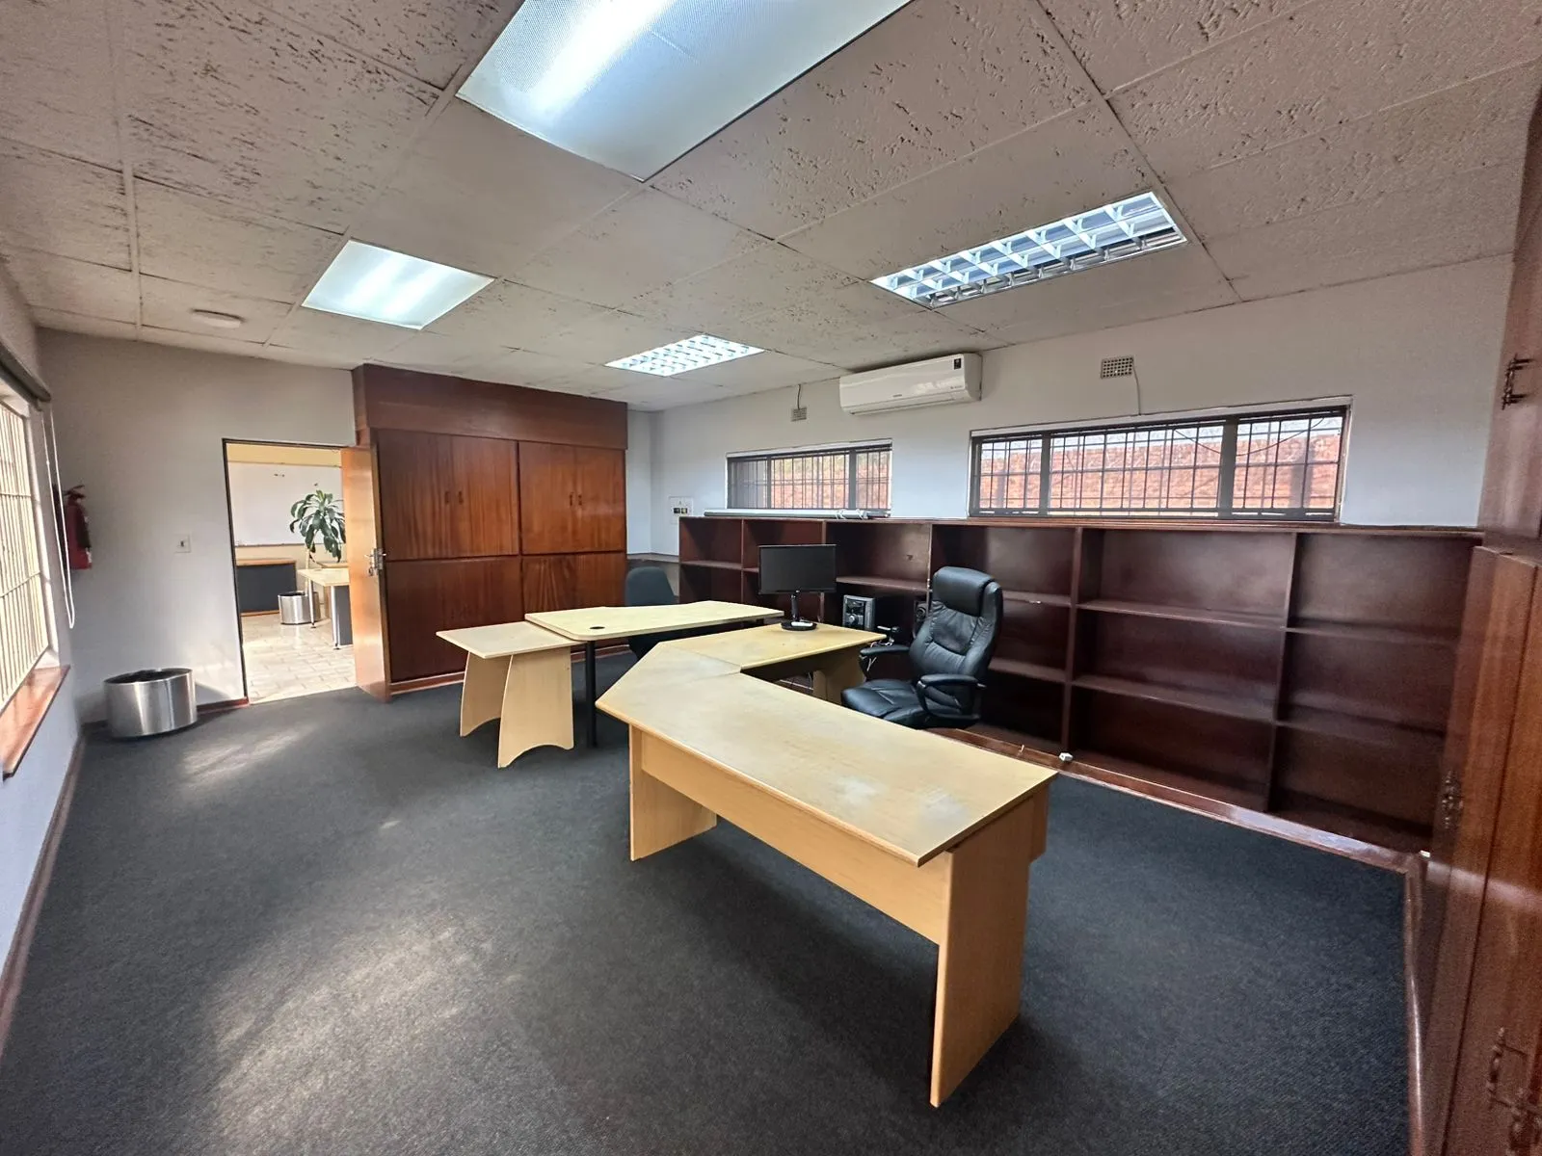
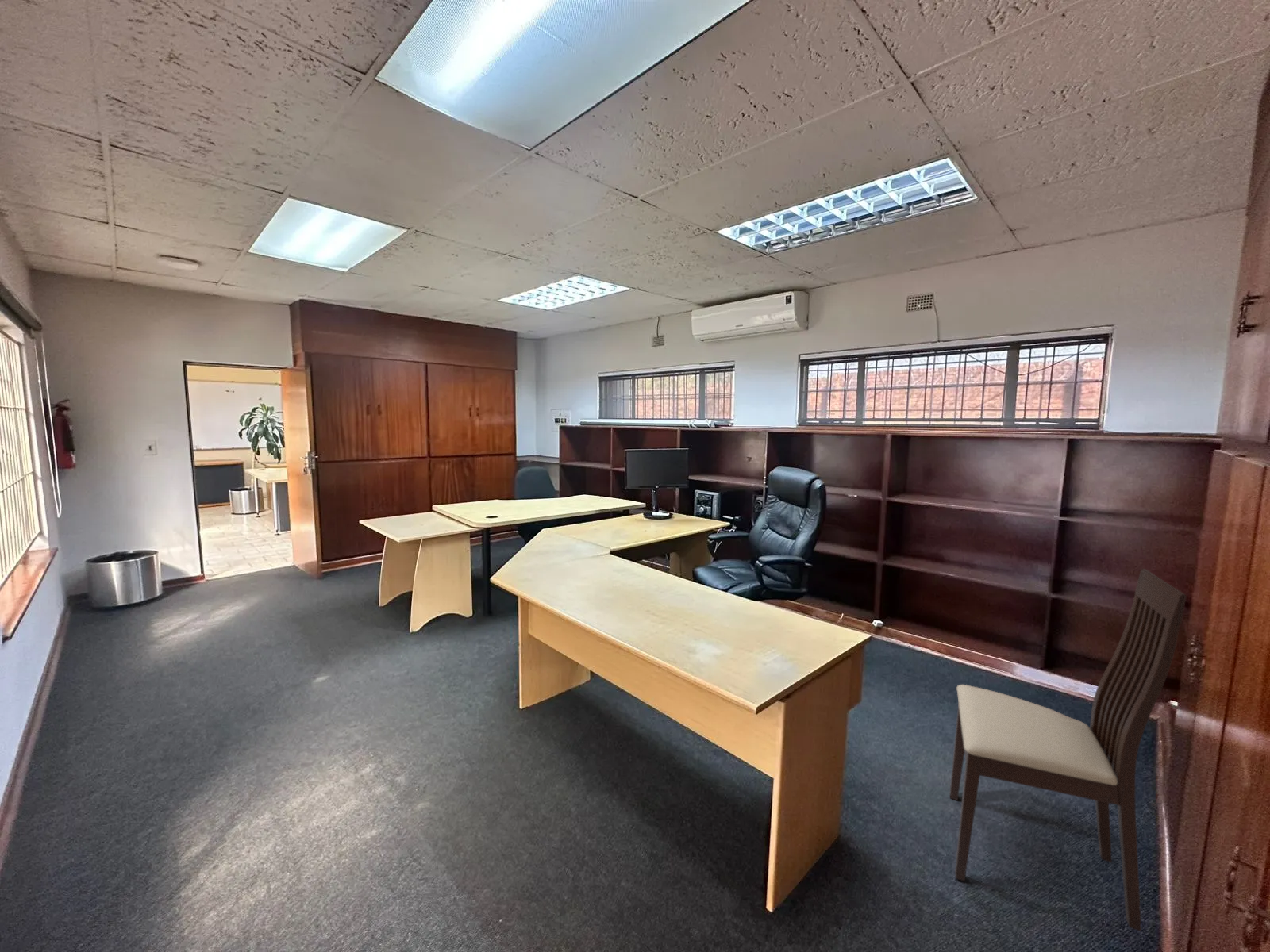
+ chair (1046, 719)
